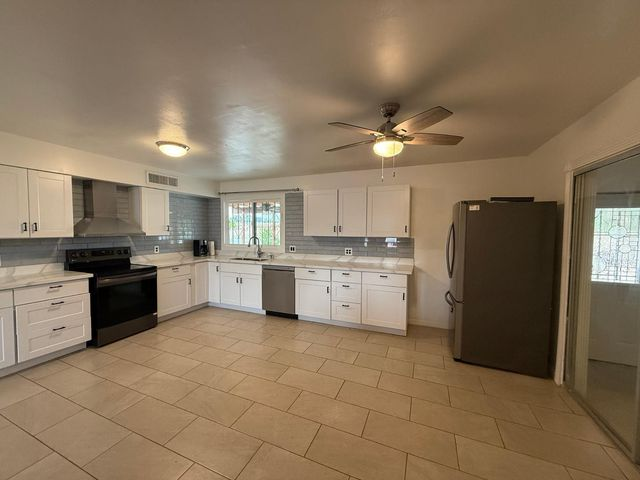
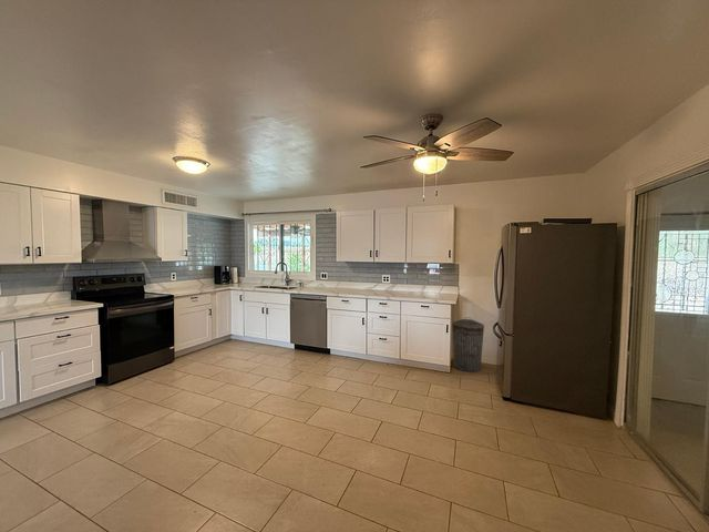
+ trash can (466, 342)
